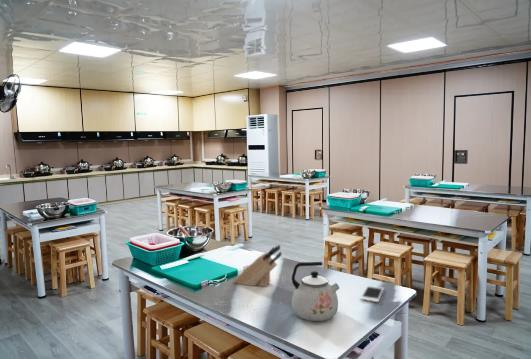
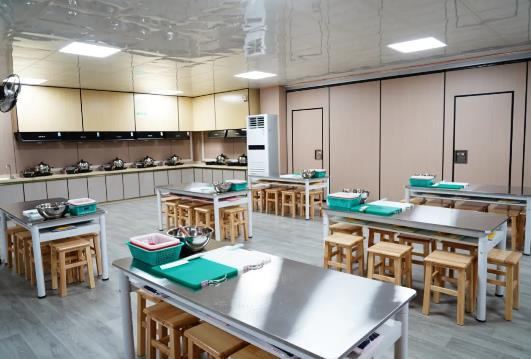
- cell phone (372, 293)
- kettle (315, 288)
- knife block (257, 263)
